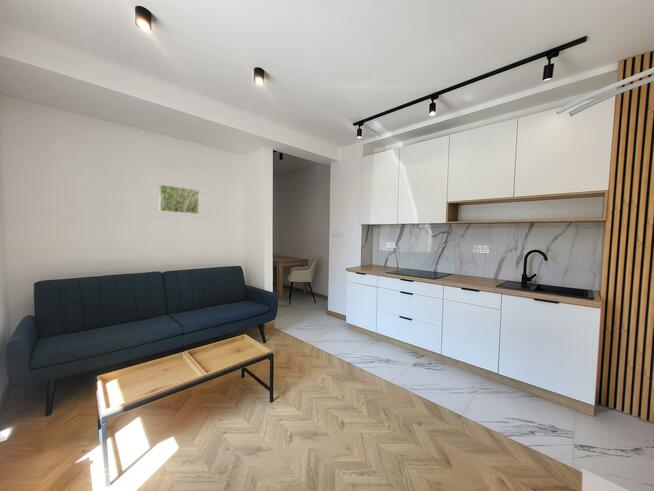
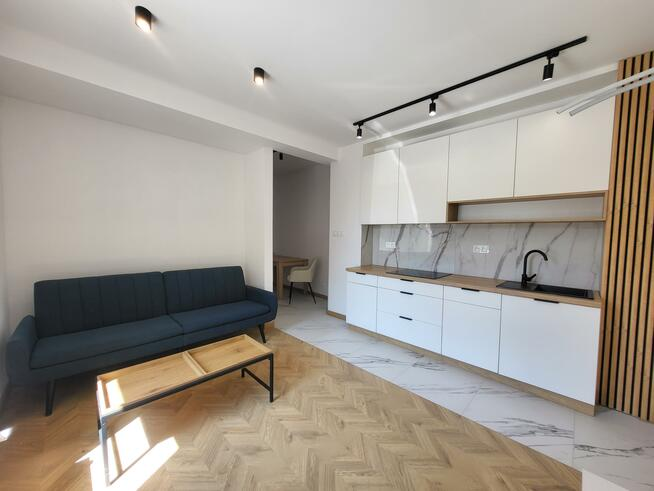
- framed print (179, 200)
